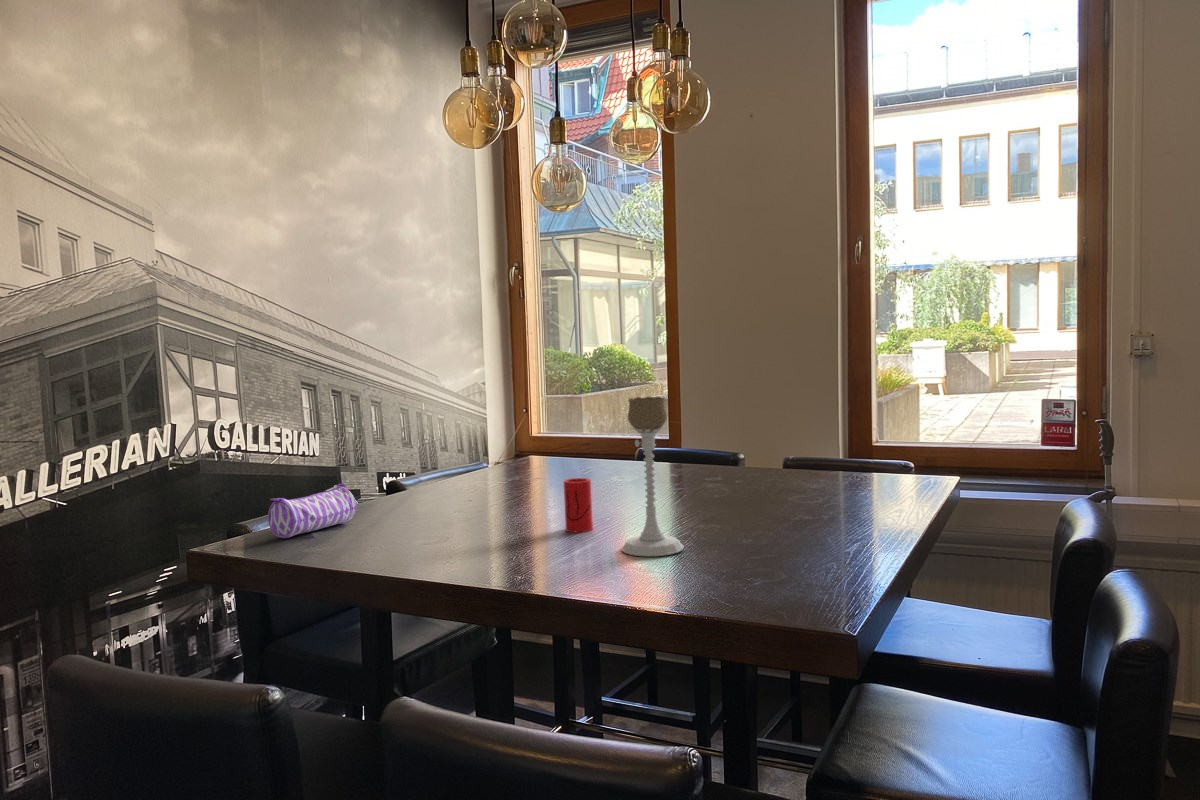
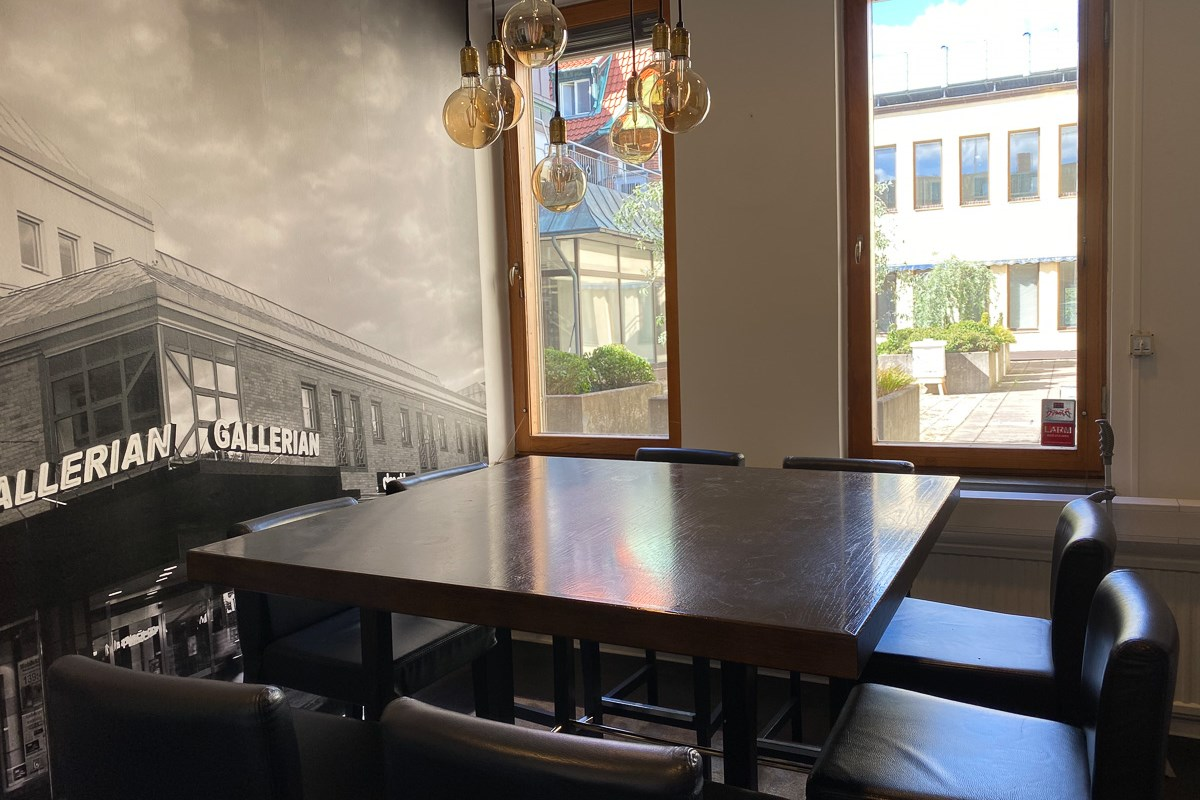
- pencil case (314, 509)
- candle holder (649, 473)
- cup (578, 505)
